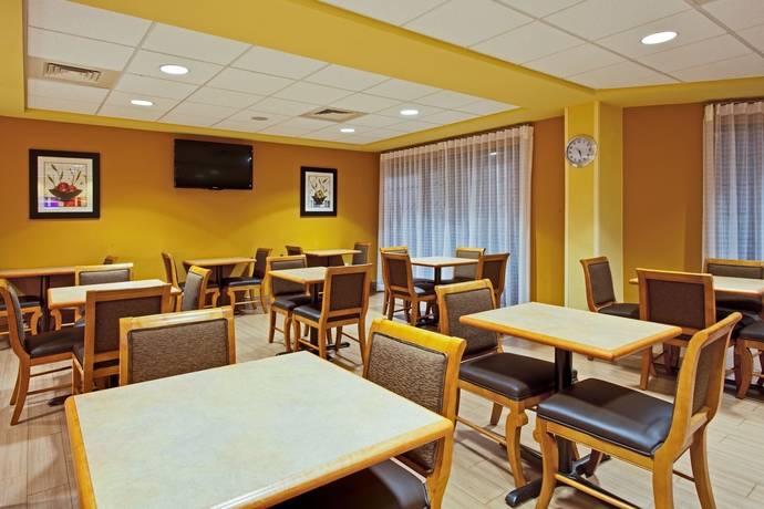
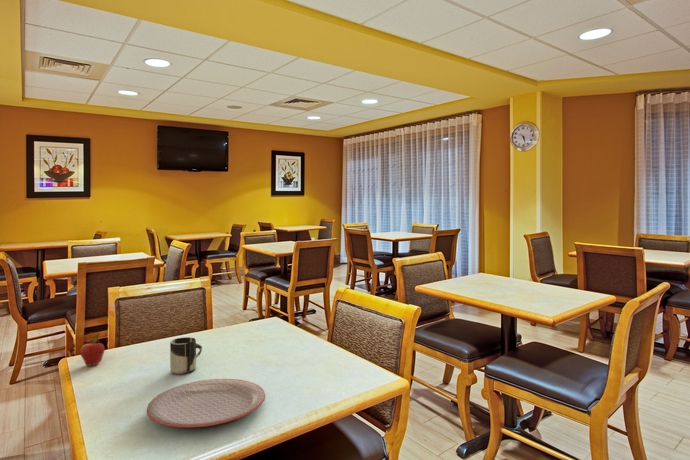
+ plate (208, 403)
+ cup (187, 354)
+ fruit (92, 349)
